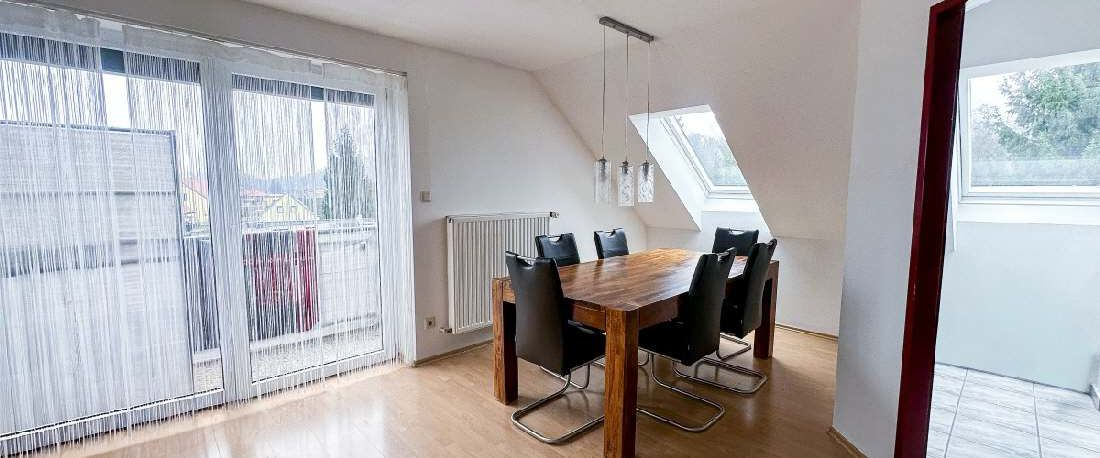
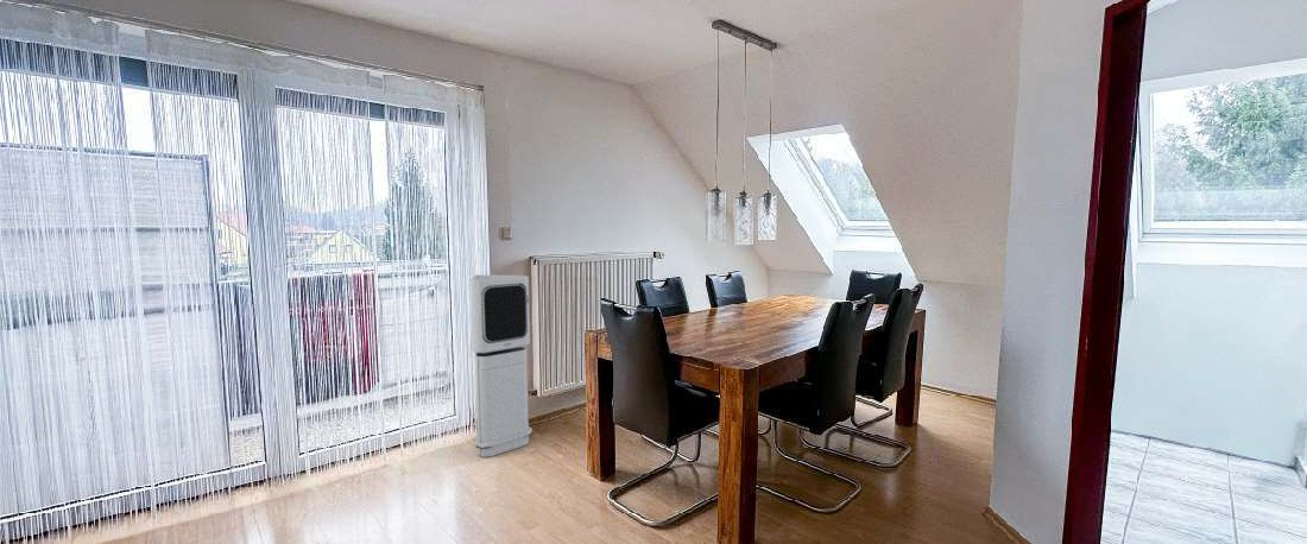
+ air purifier (492, 360)
